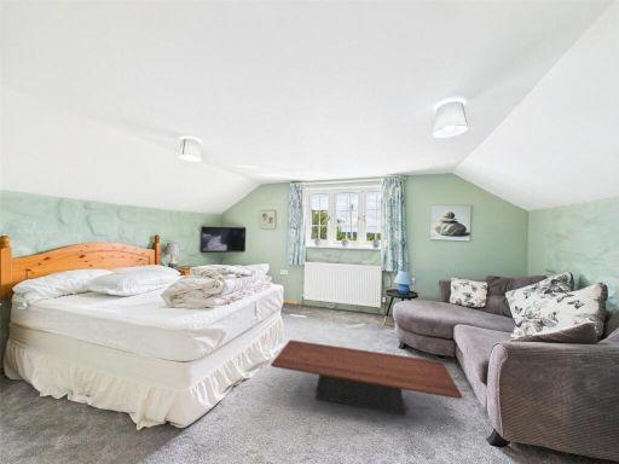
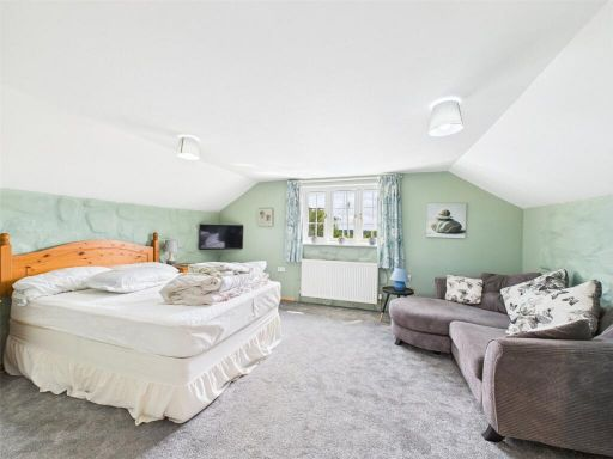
- coffee table (359, 379)
